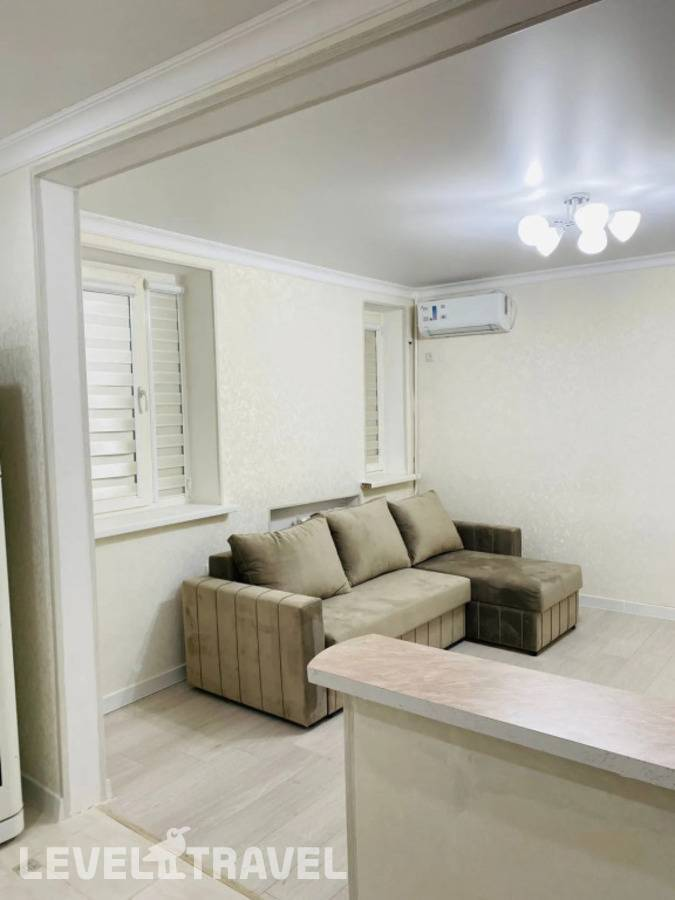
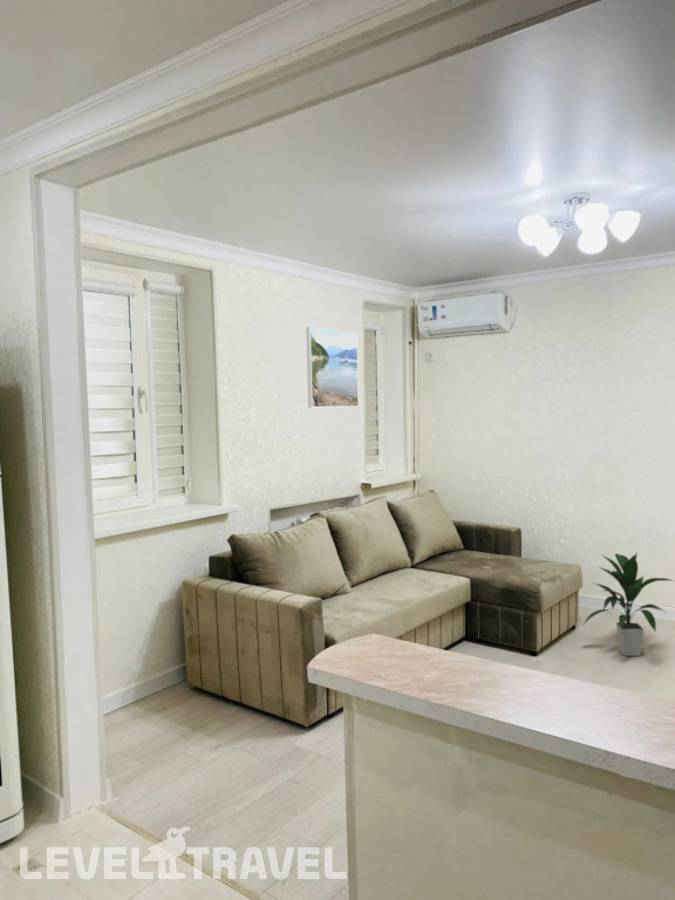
+ indoor plant (626, 600)
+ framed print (333, 368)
